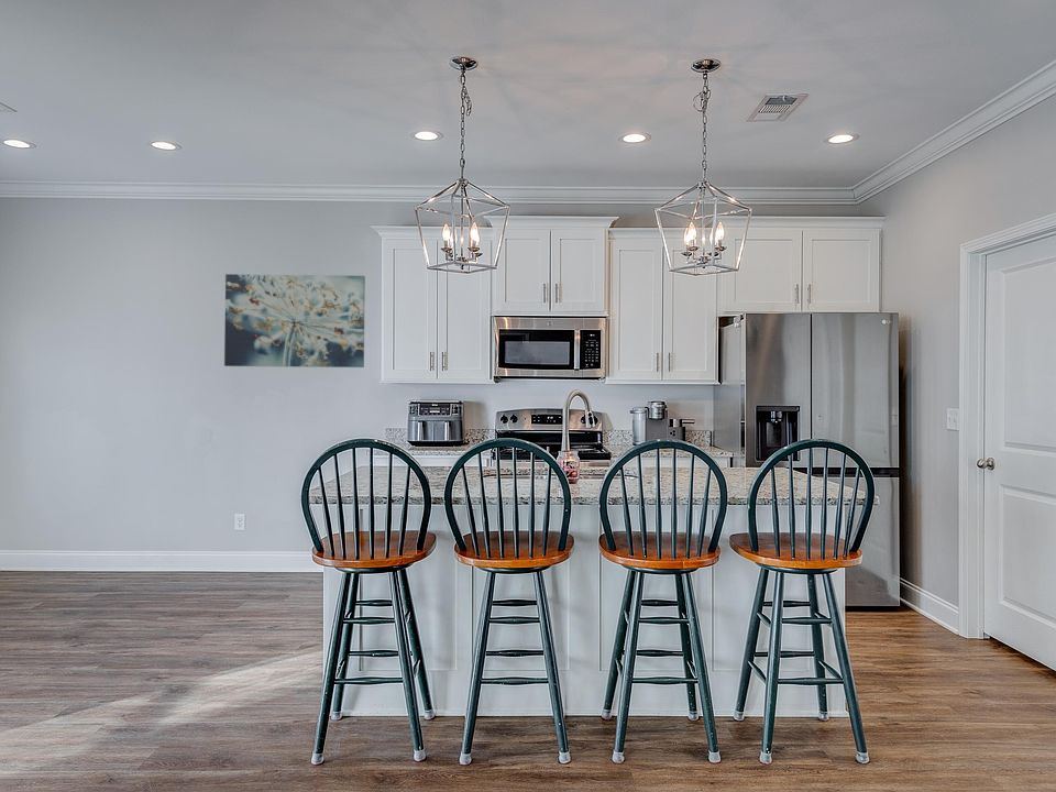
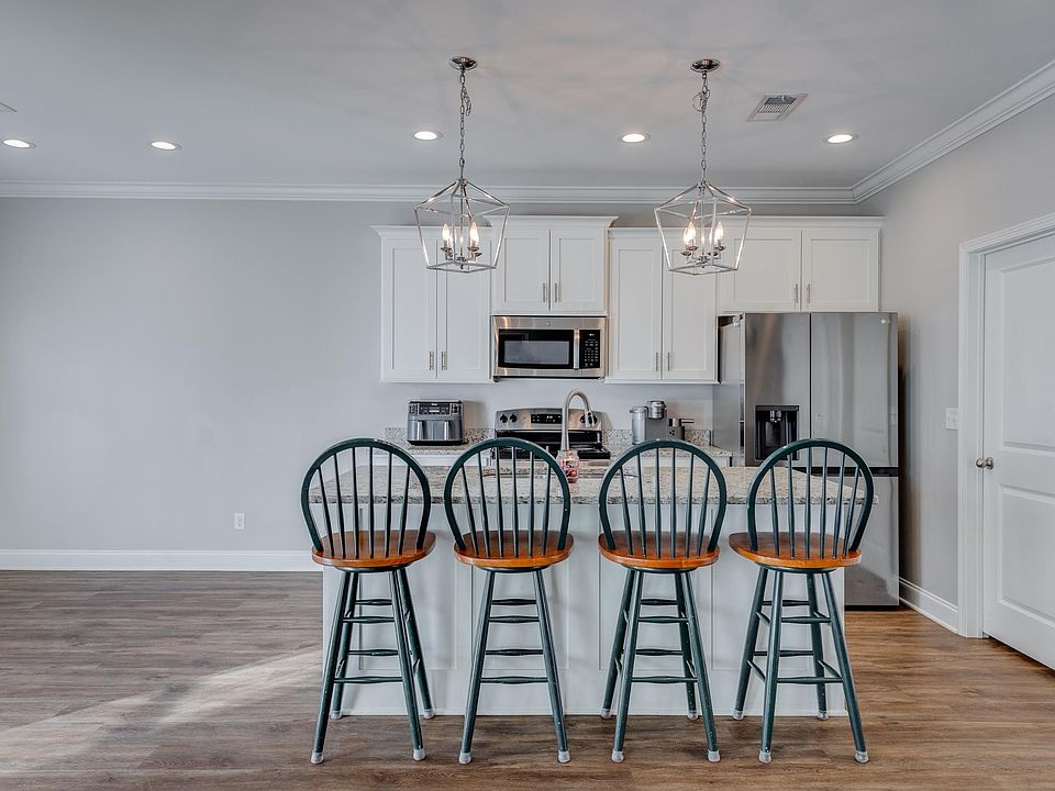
- wall art (295, 320)
